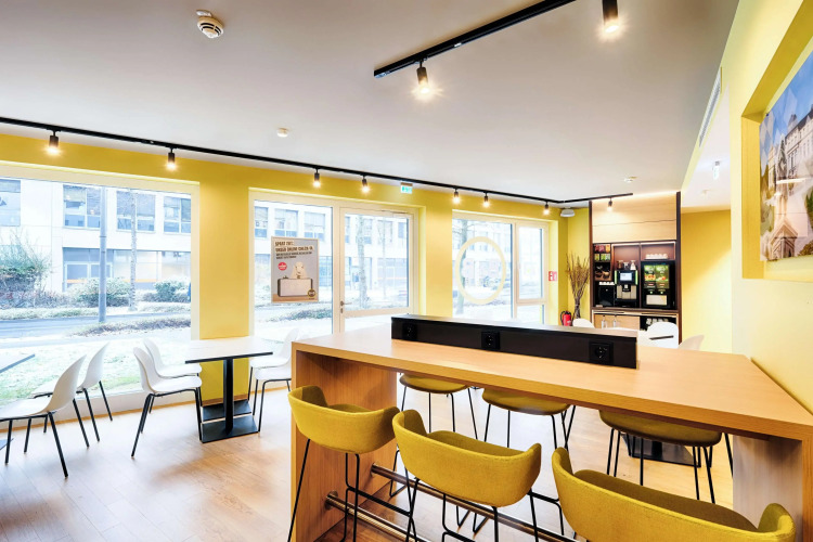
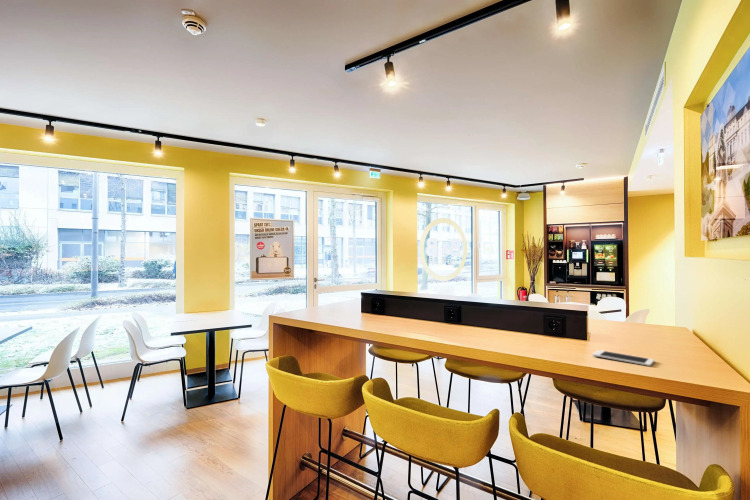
+ cell phone (622, 357)
